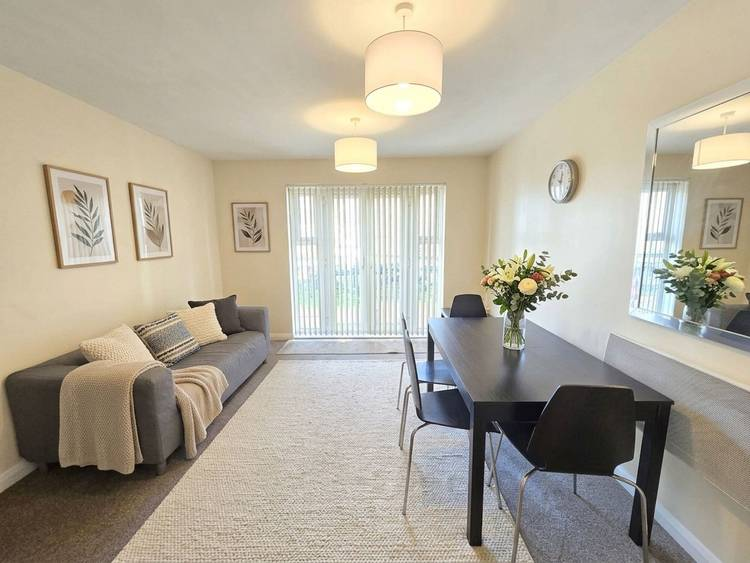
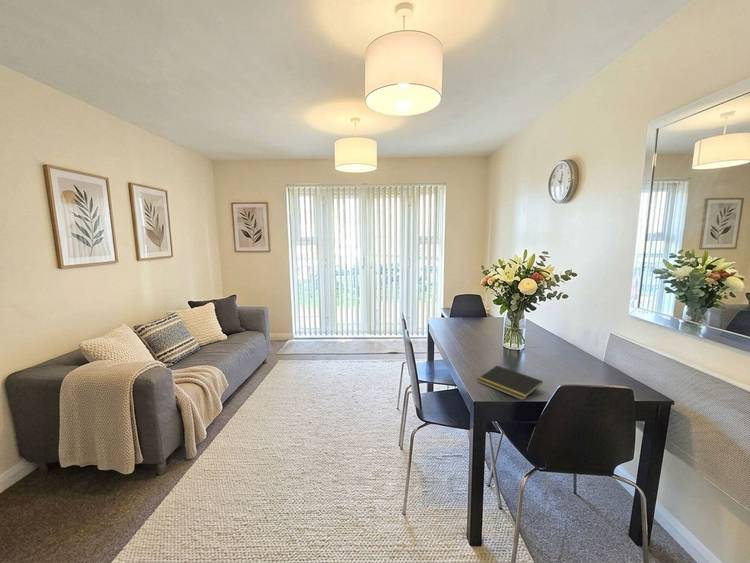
+ notepad (508, 381)
